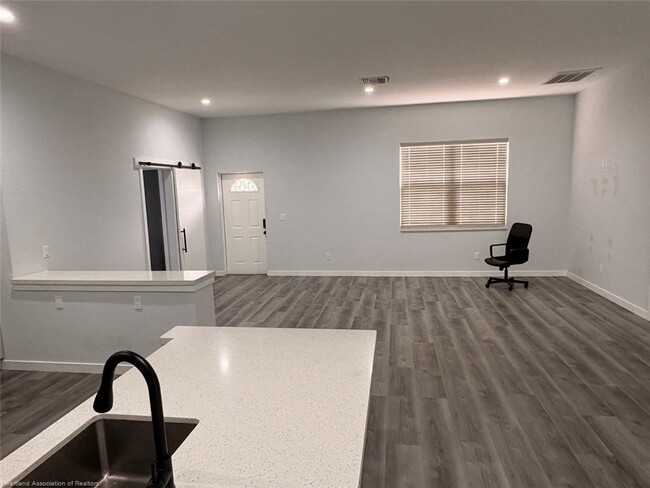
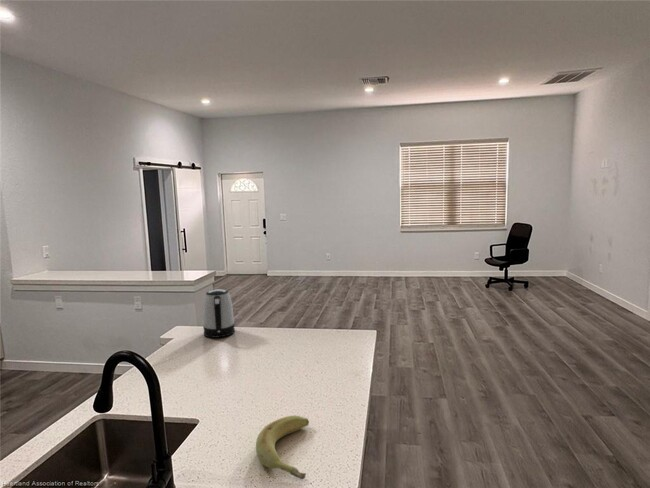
+ kettle (218, 312)
+ banana (284, 435)
